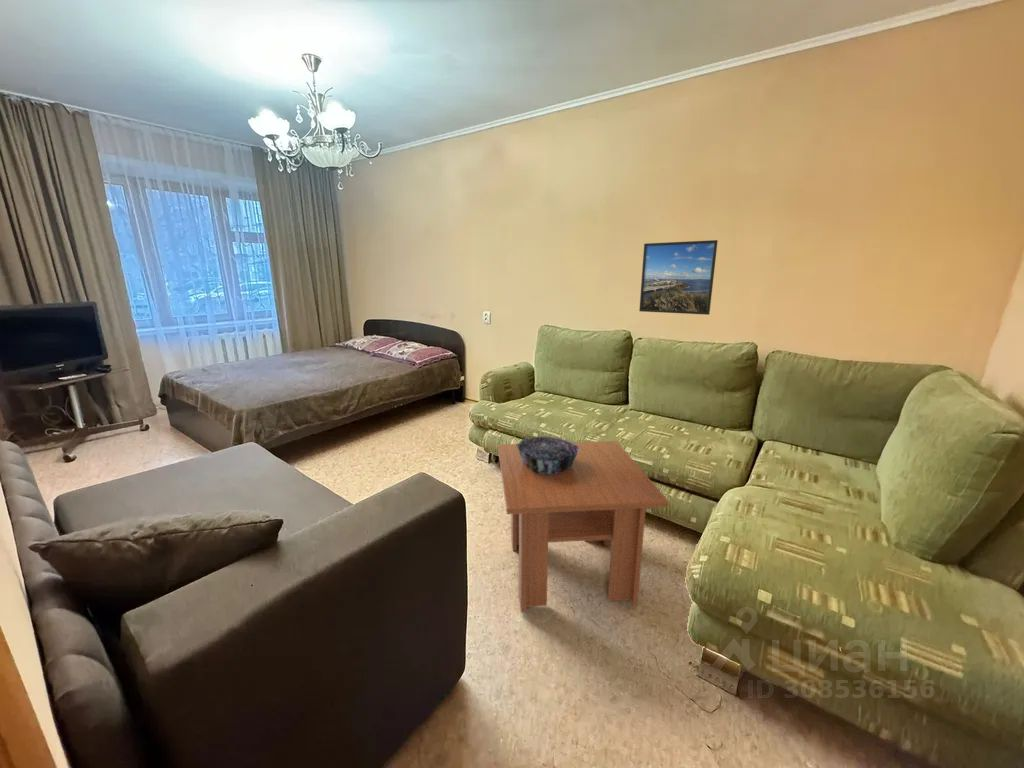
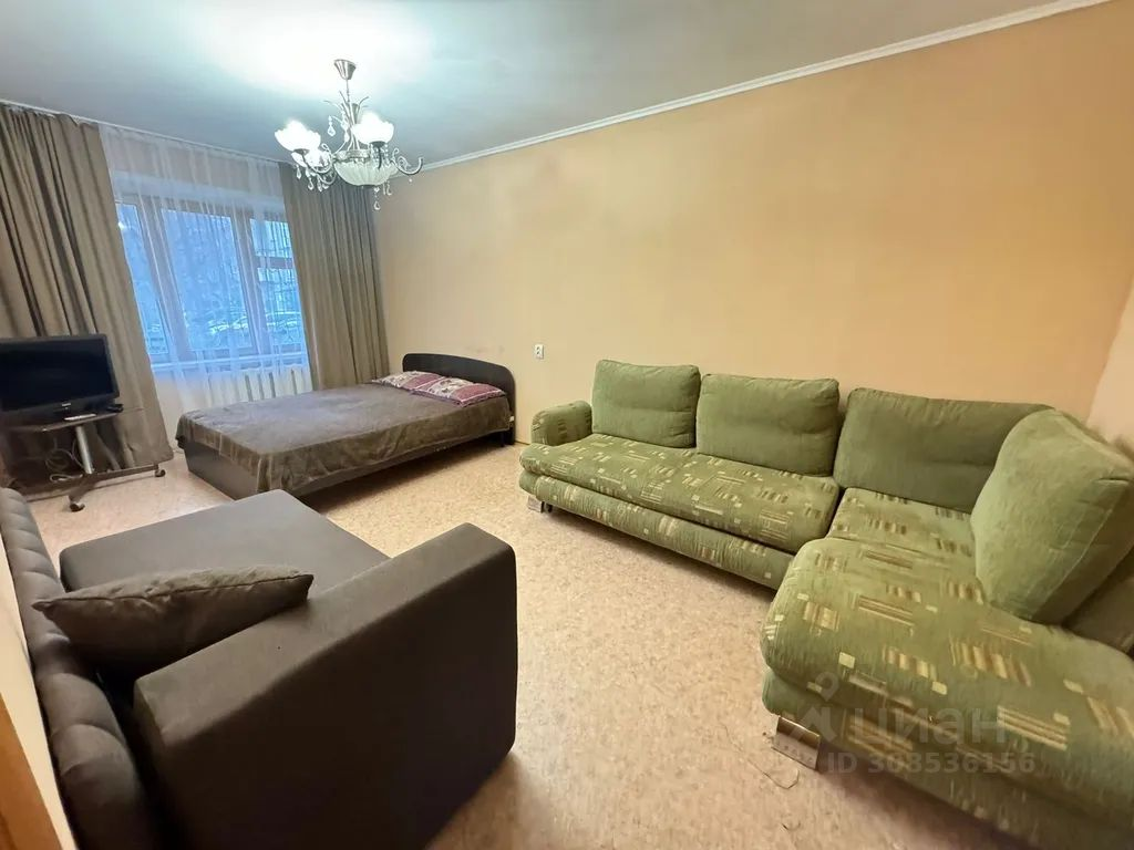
- decorative bowl (546, 455)
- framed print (675, 278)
- coffee table (569, 520)
